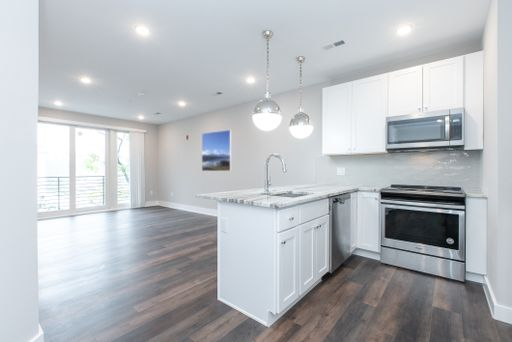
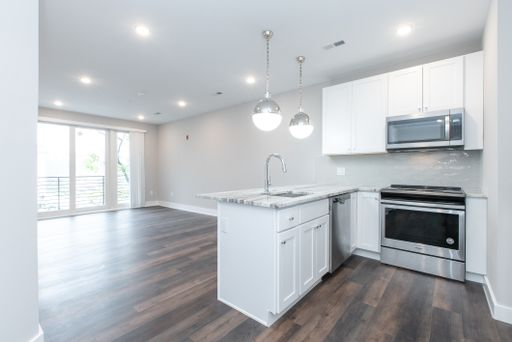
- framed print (215, 151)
